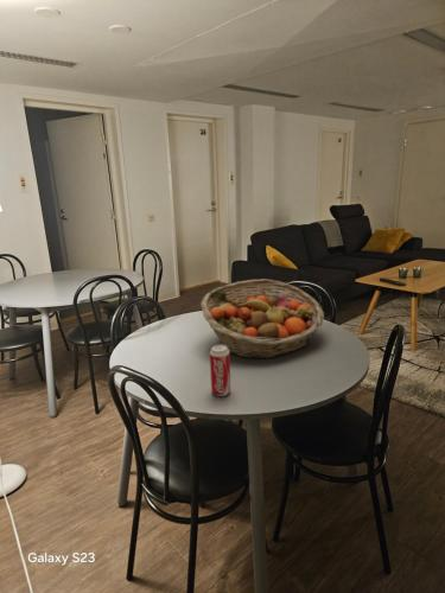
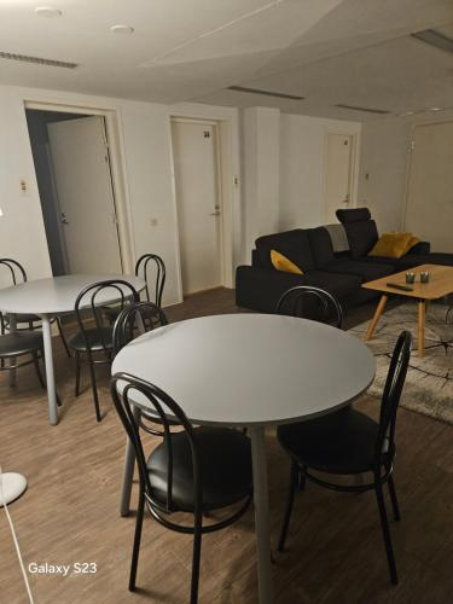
- beverage can (220, 370)
- fruit basket (262, 315)
